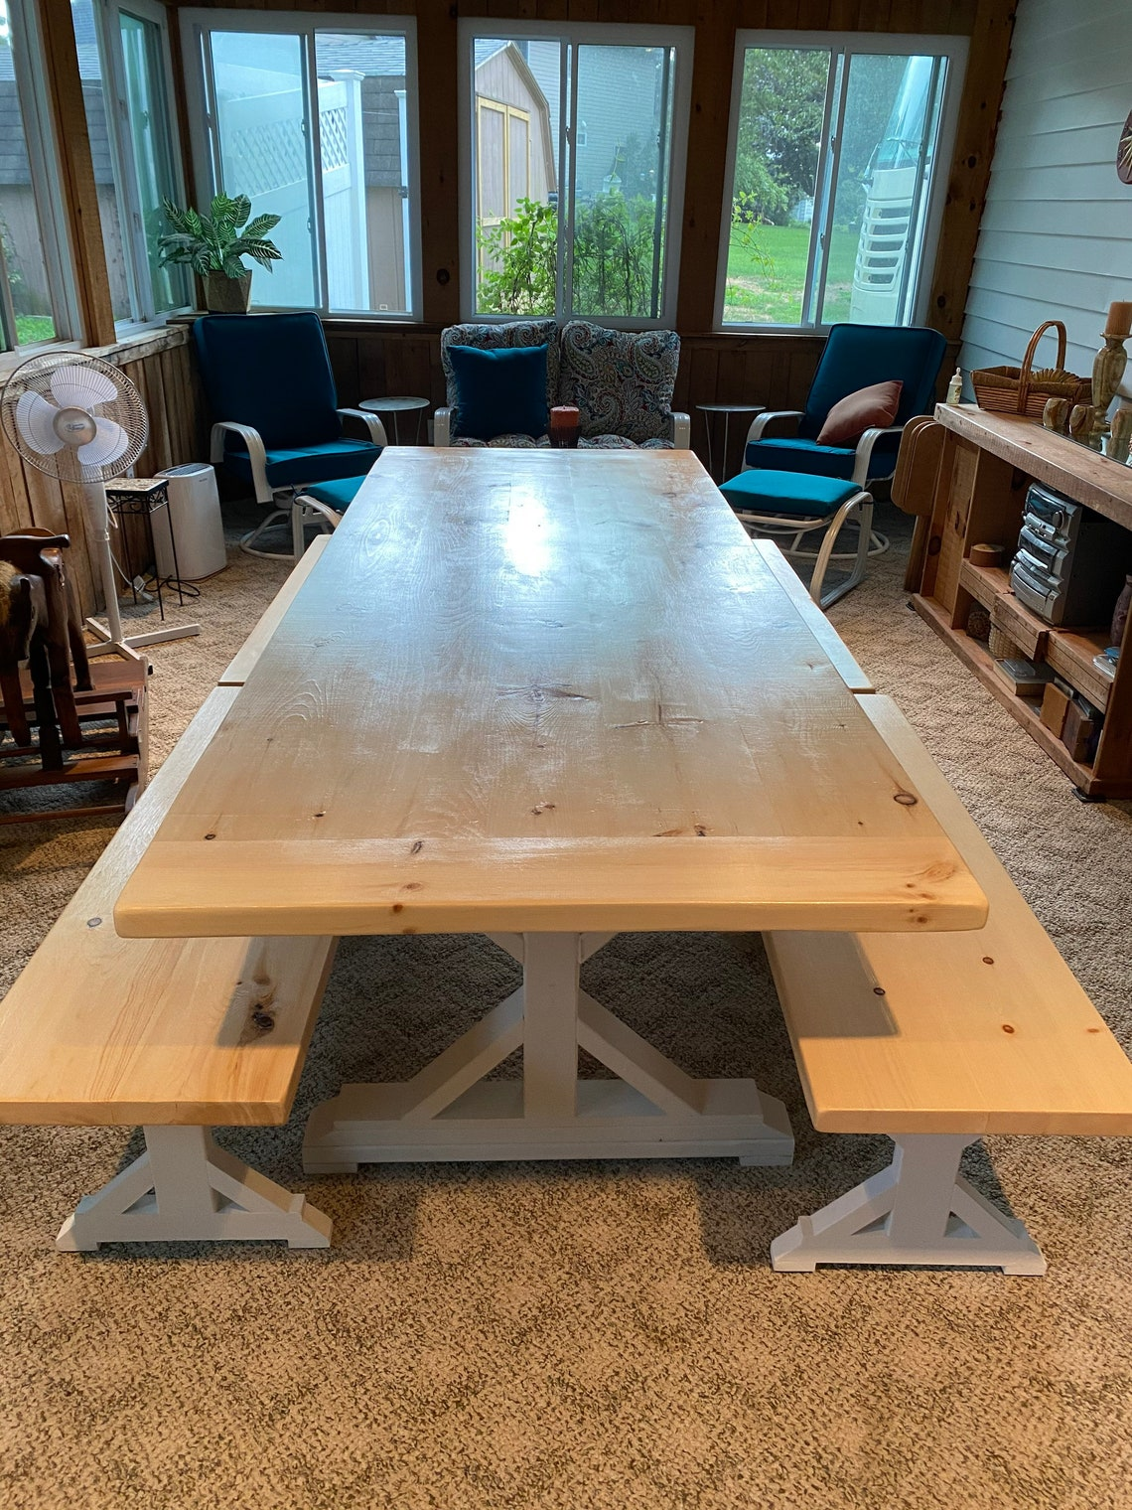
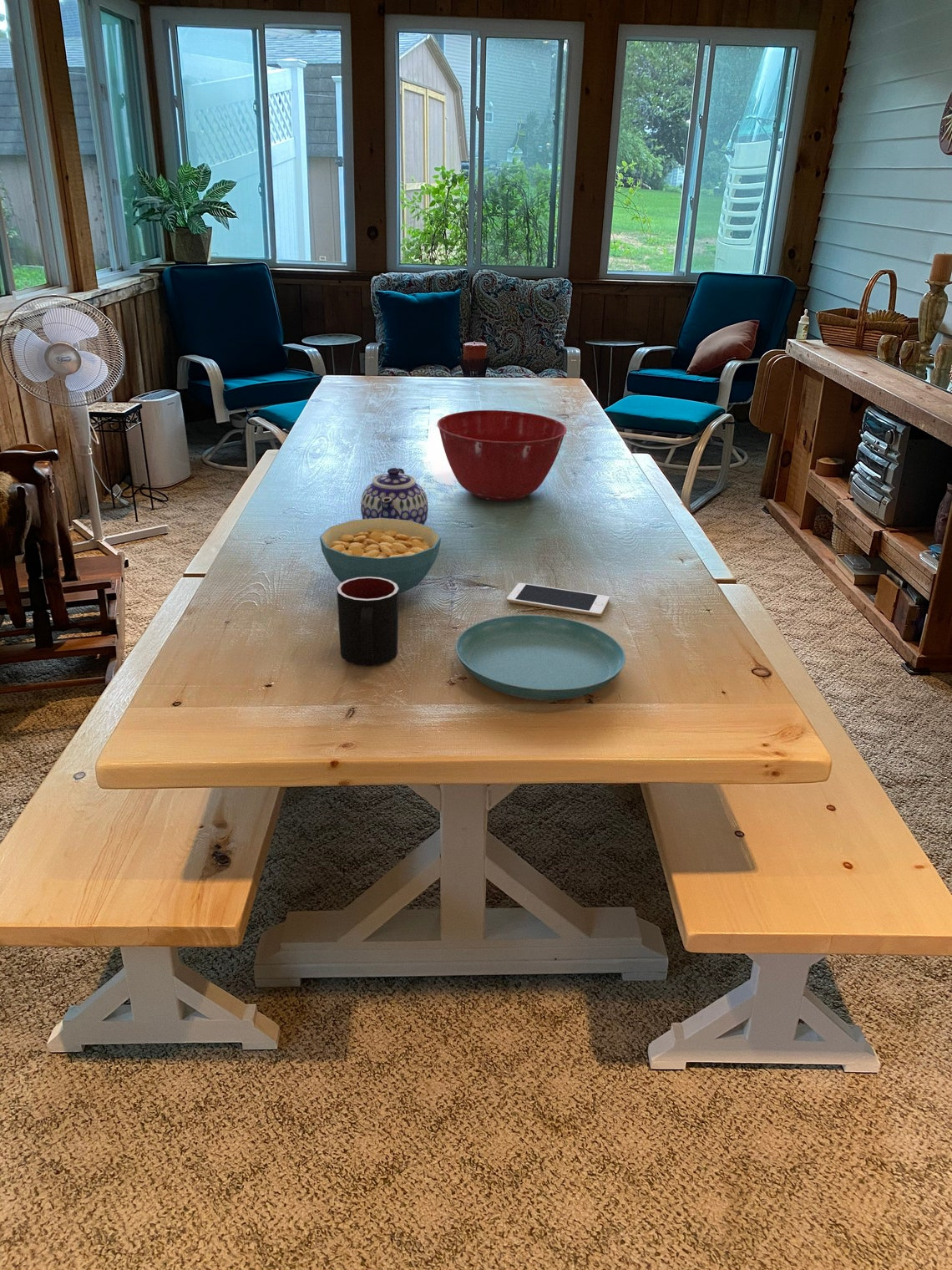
+ cereal bowl (381, 564)
+ mug (367, 627)
+ saucer (539, 658)
+ teapot (394, 500)
+ cell phone (558, 599)
+ mixing bowl (500, 458)
